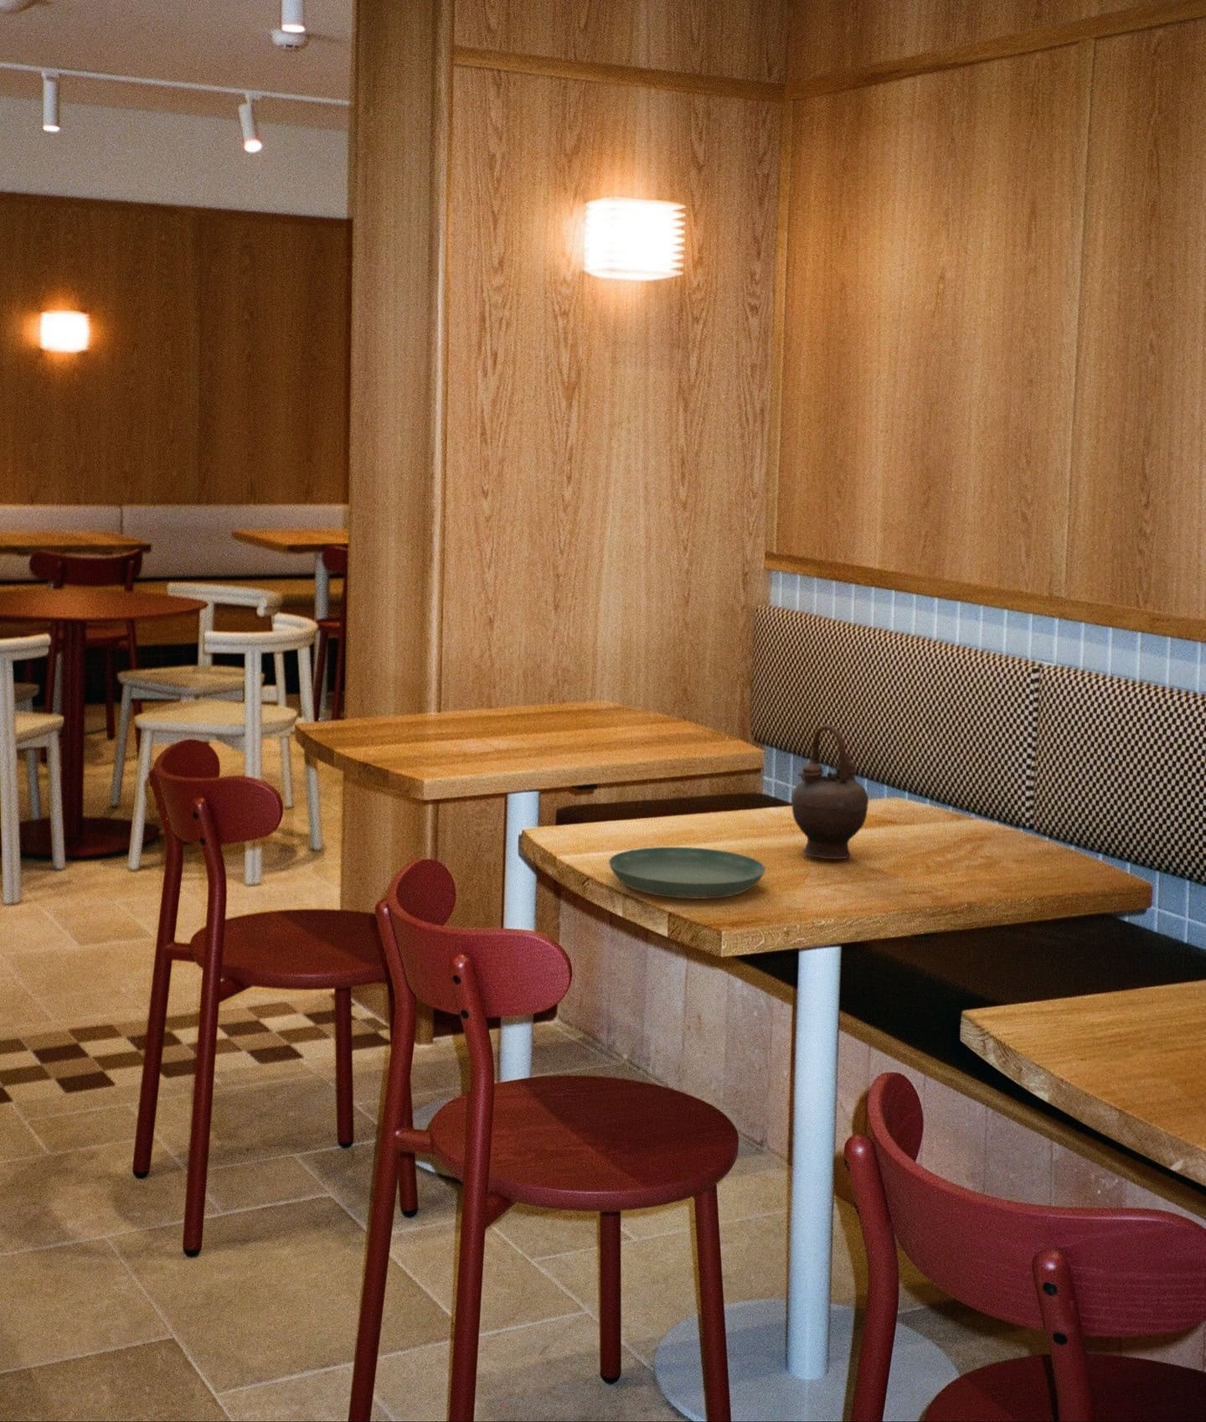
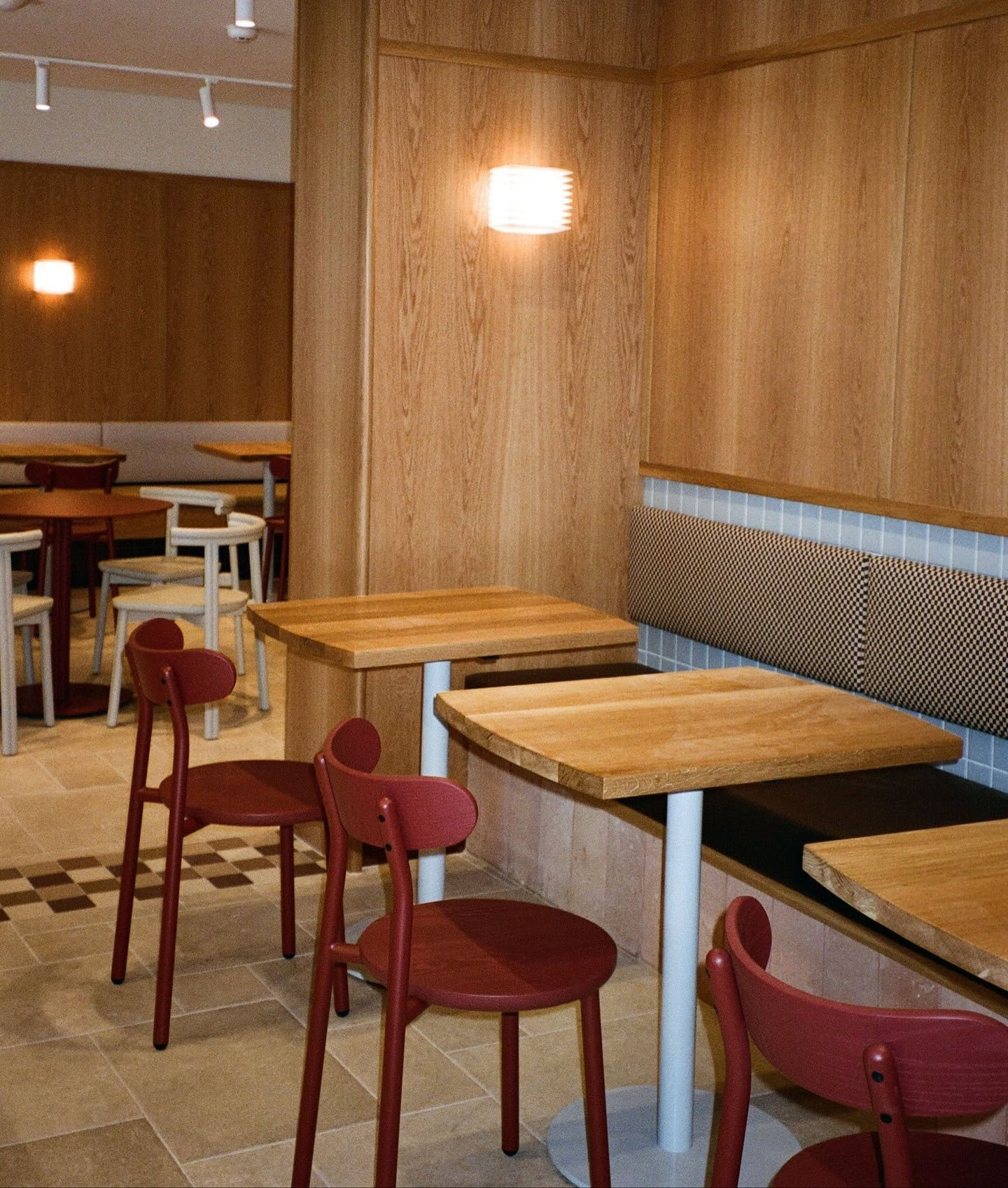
- teapot (826, 789)
- saucer (686, 873)
